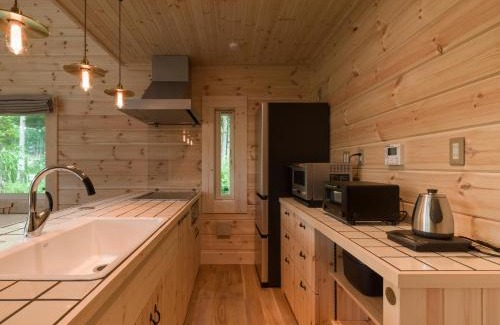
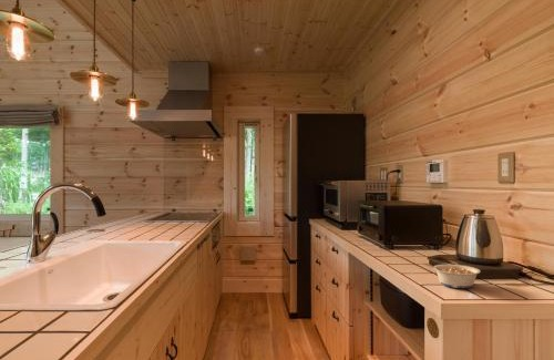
+ legume (454, 275)
